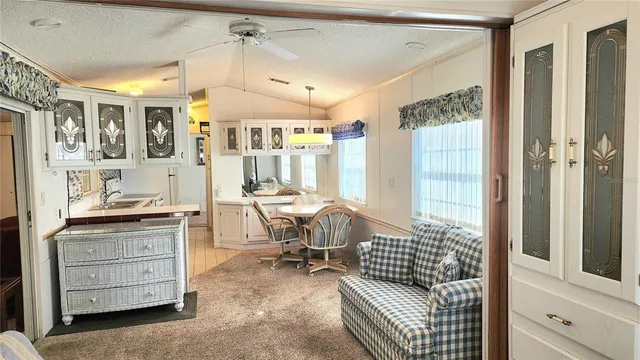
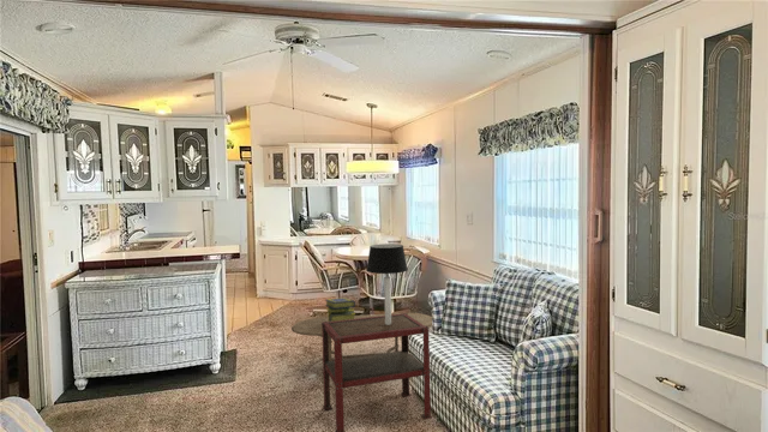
+ table lamp (386, 283)
+ coffee table (365, 354)
+ stack of books (340, 311)
+ side table (374, 368)
